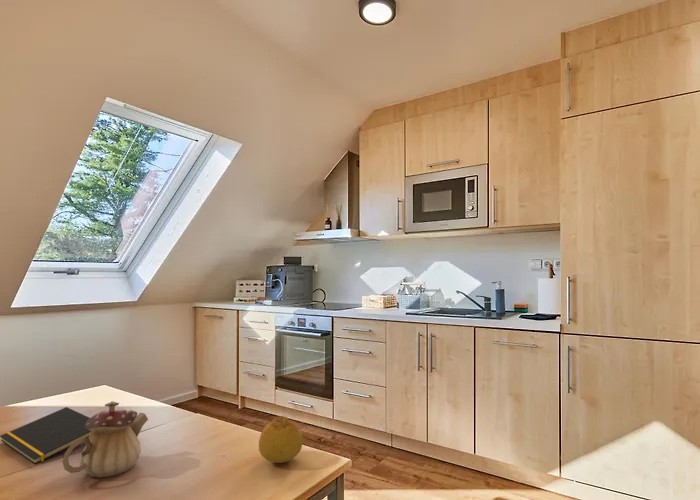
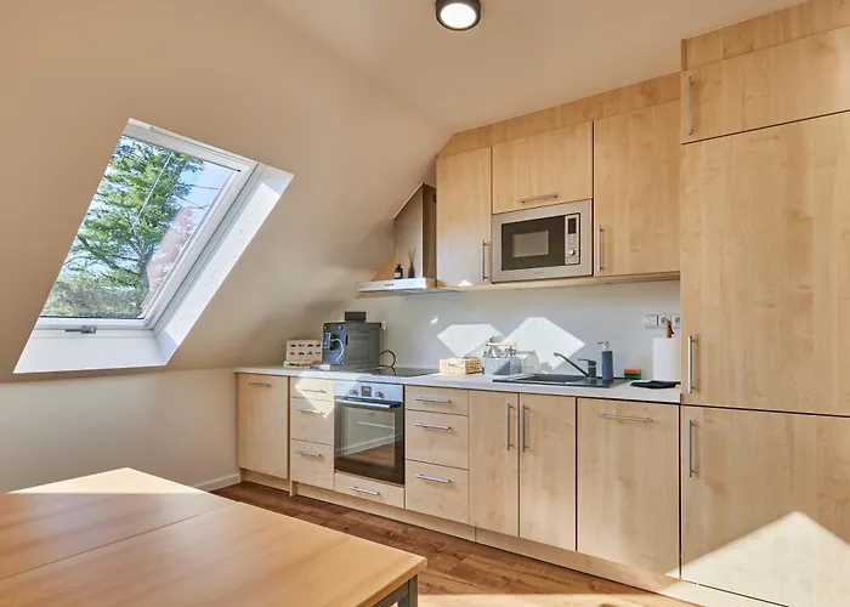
- fruit (280, 438)
- teapot (107, 435)
- notepad (52, 432)
